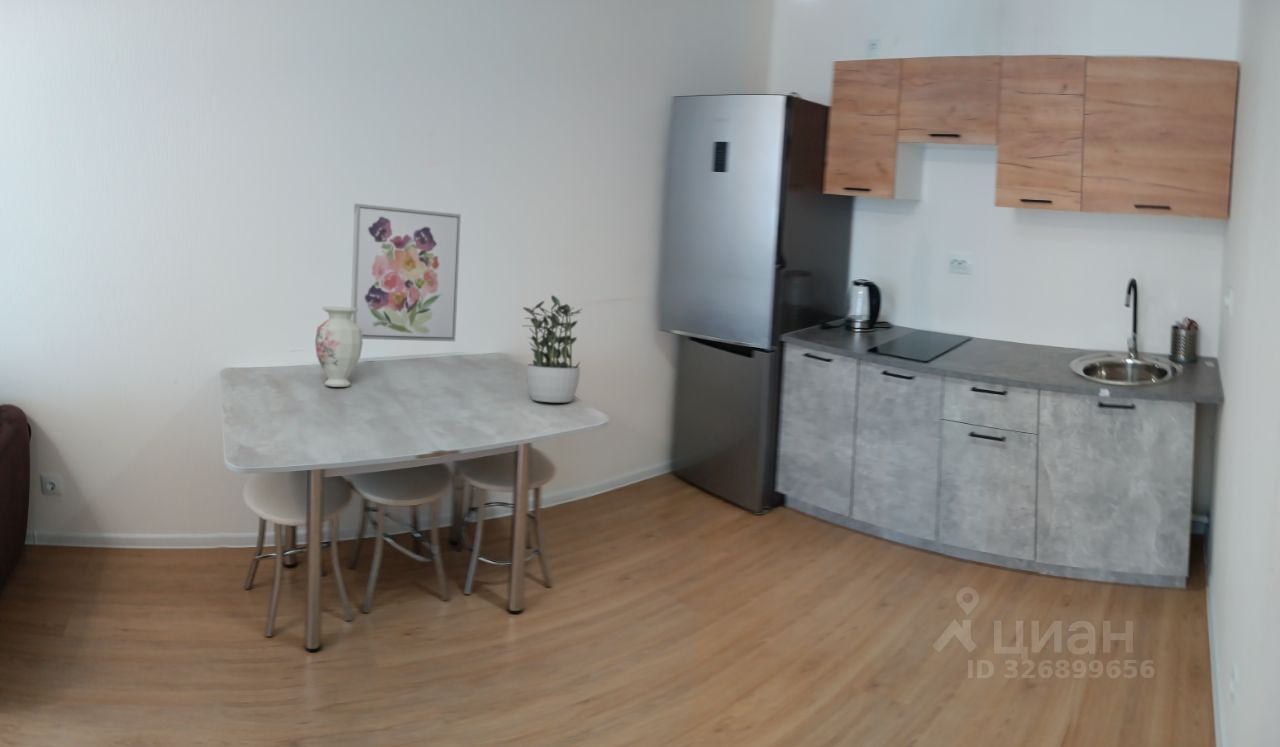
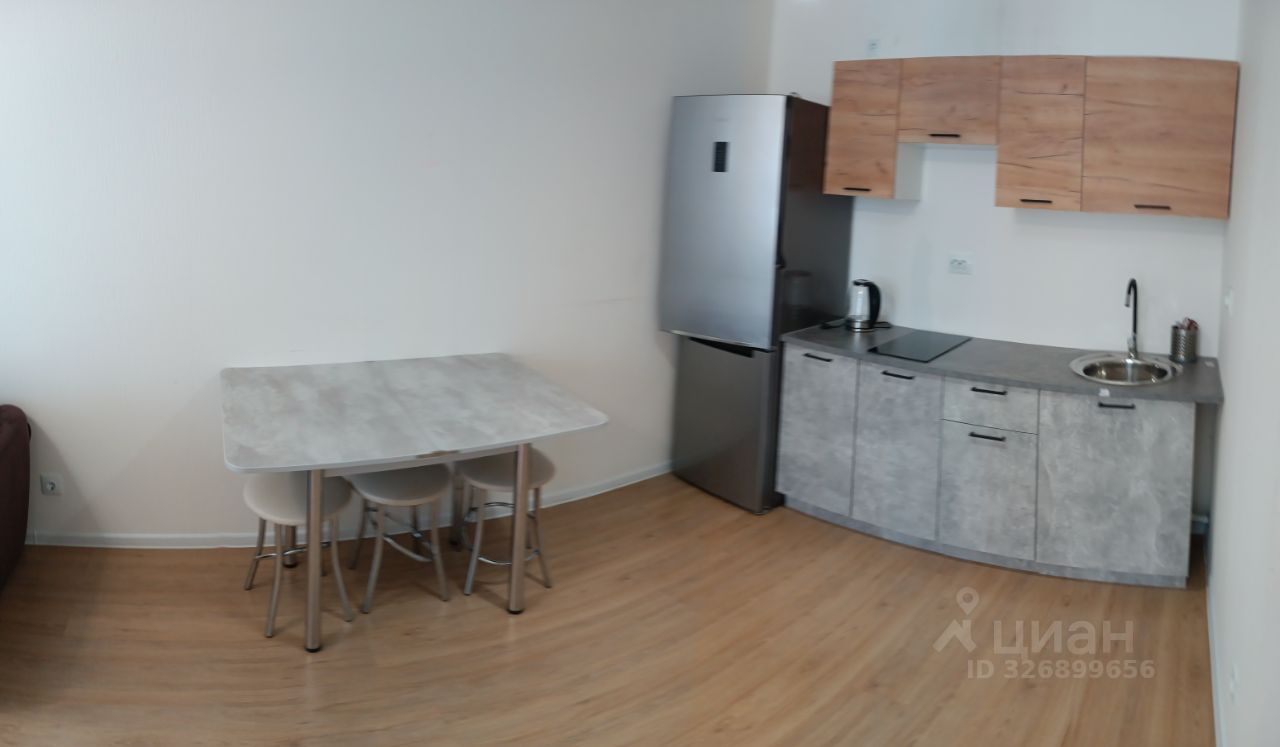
- wall art (406, 274)
- potted plant (550, 347)
- vase (338, 346)
